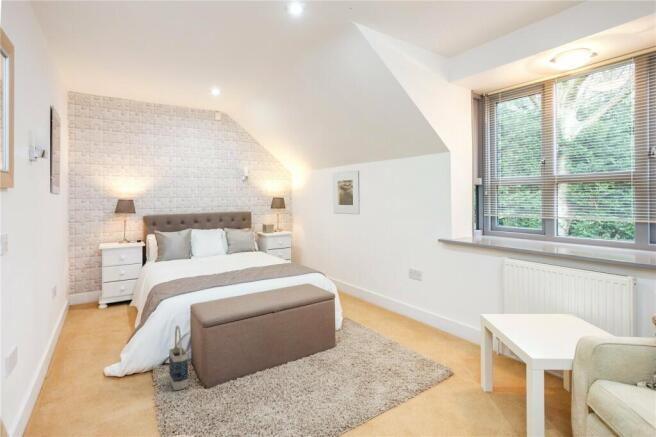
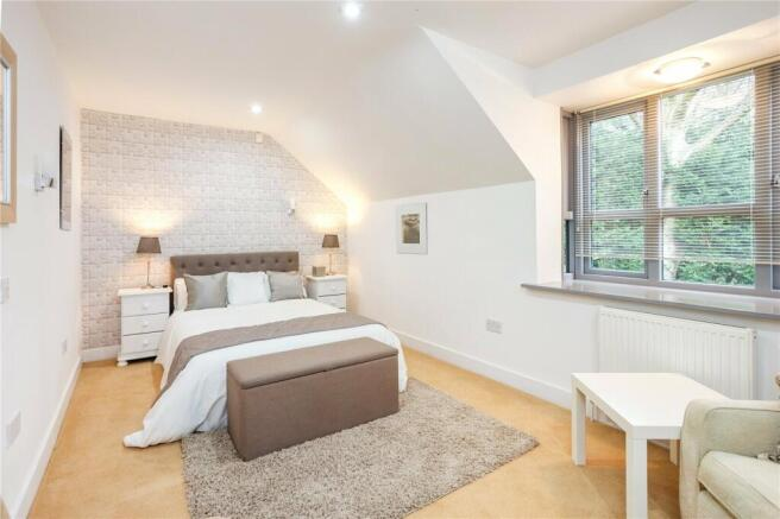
- bag (178, 354)
